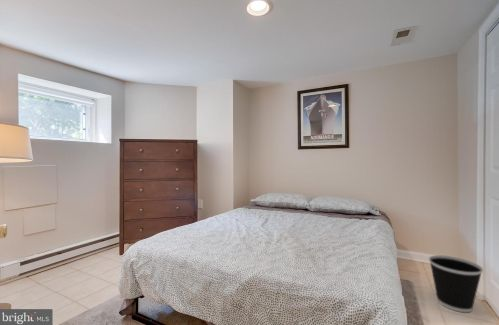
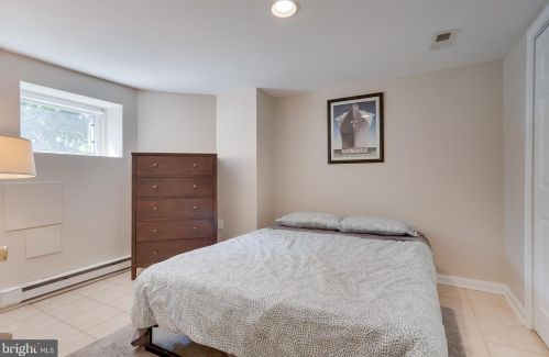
- wastebasket (454, 283)
